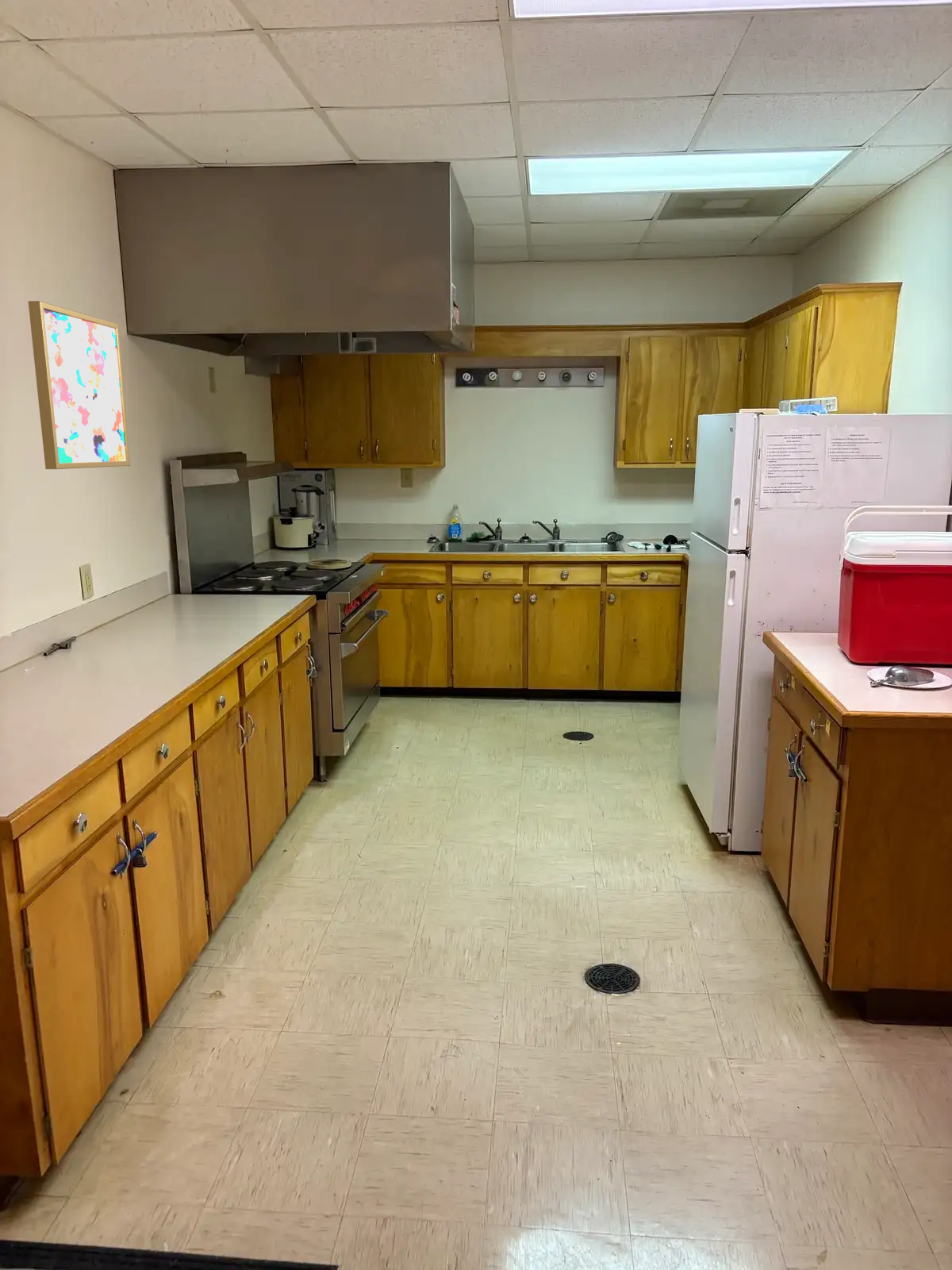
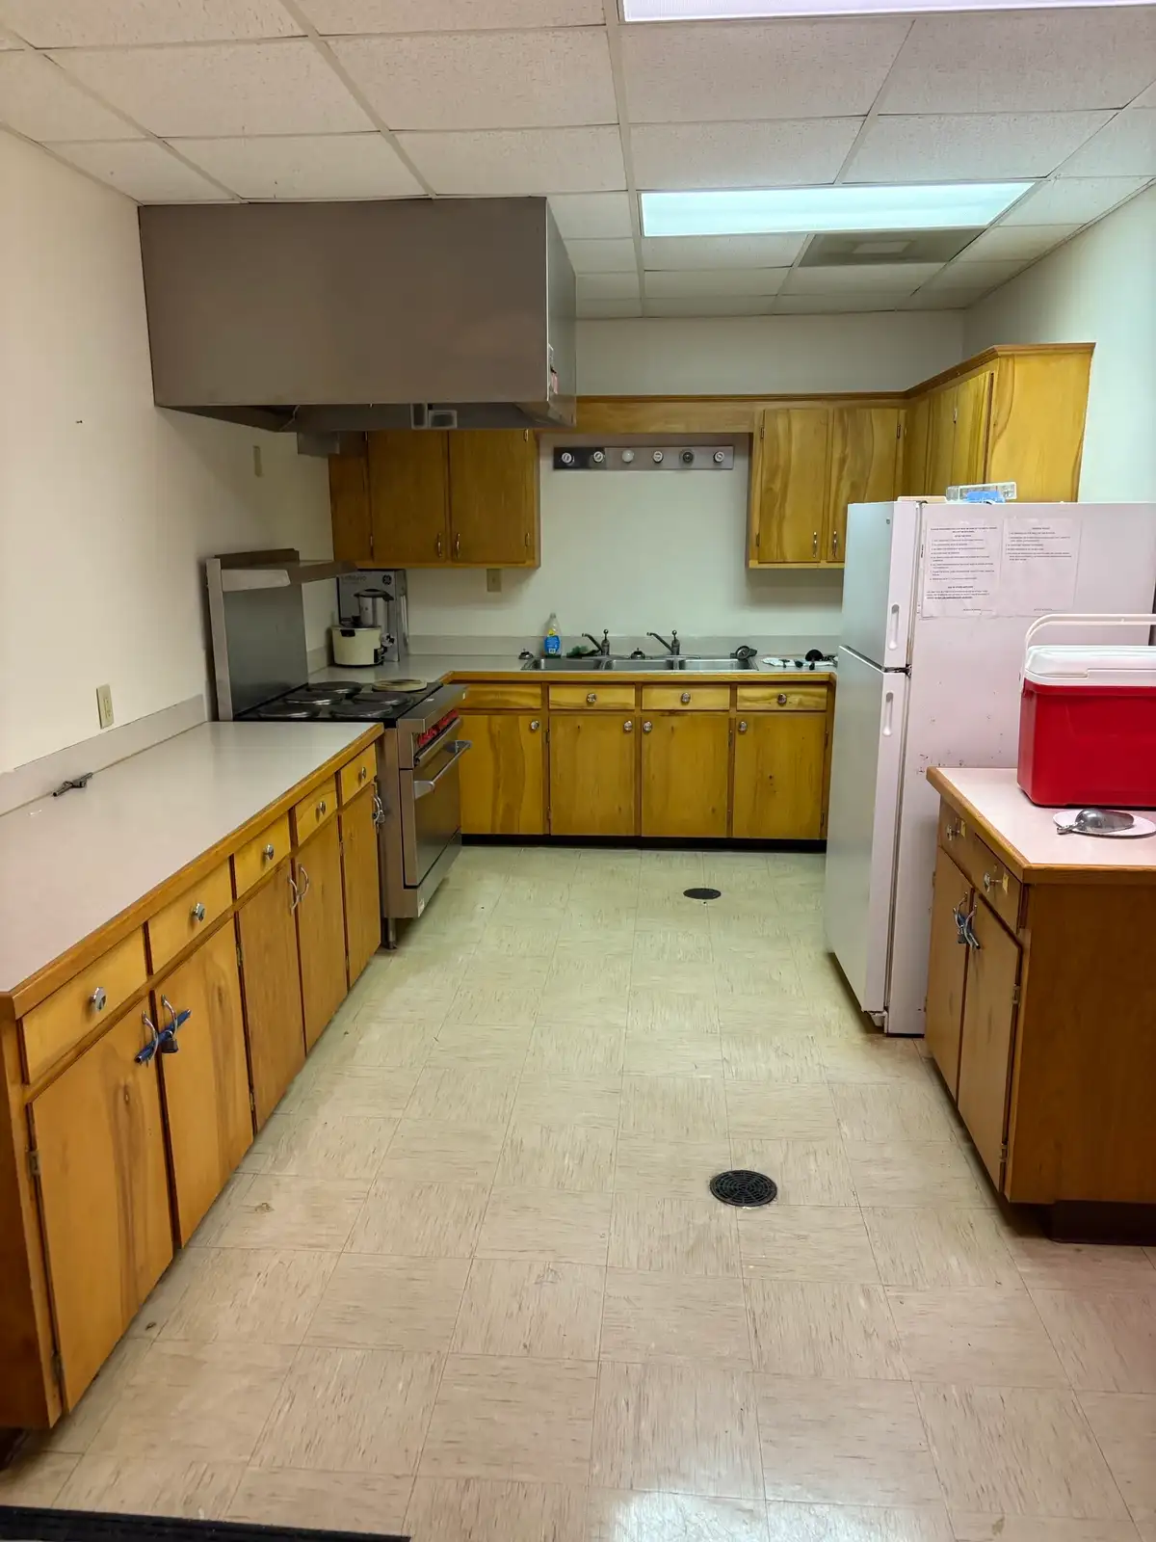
- wall art (84, 391)
